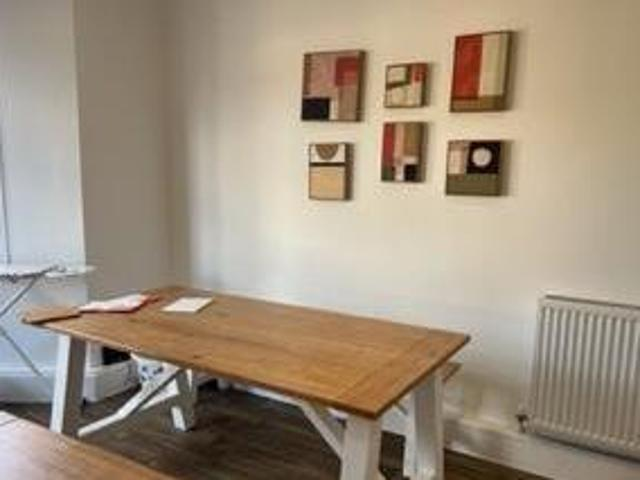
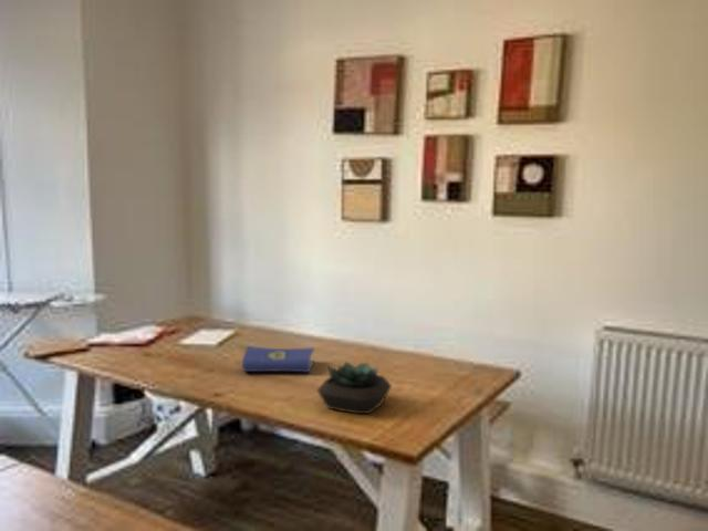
+ succulent plant (354, 385)
+ hardcover book (278, 360)
